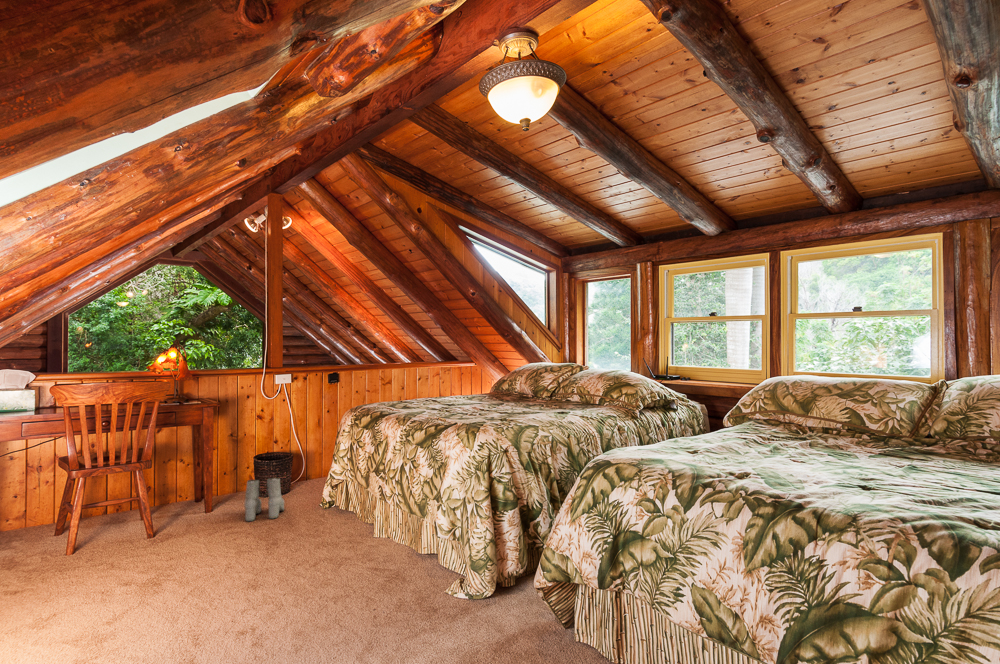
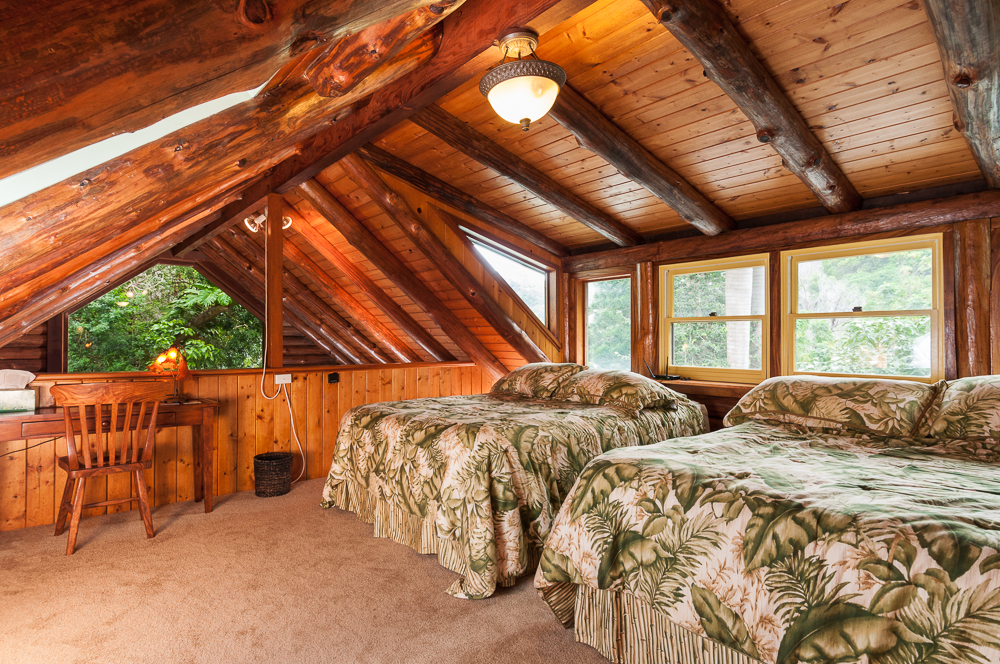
- boots (266, 495)
